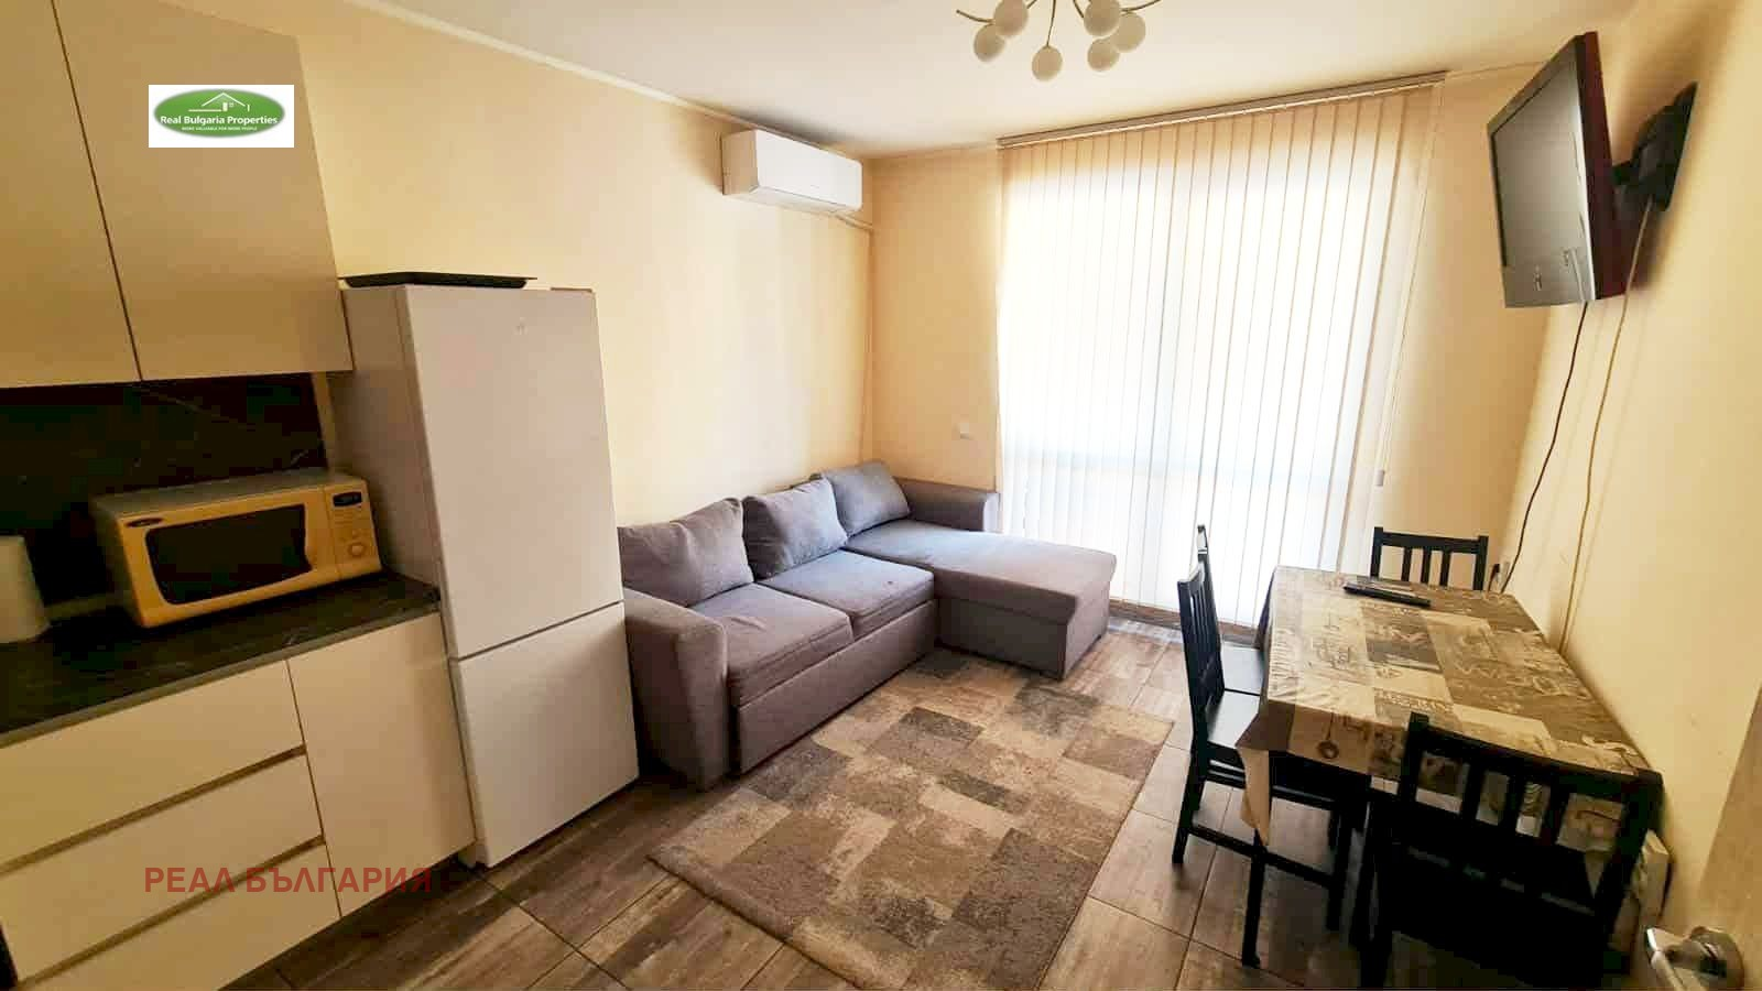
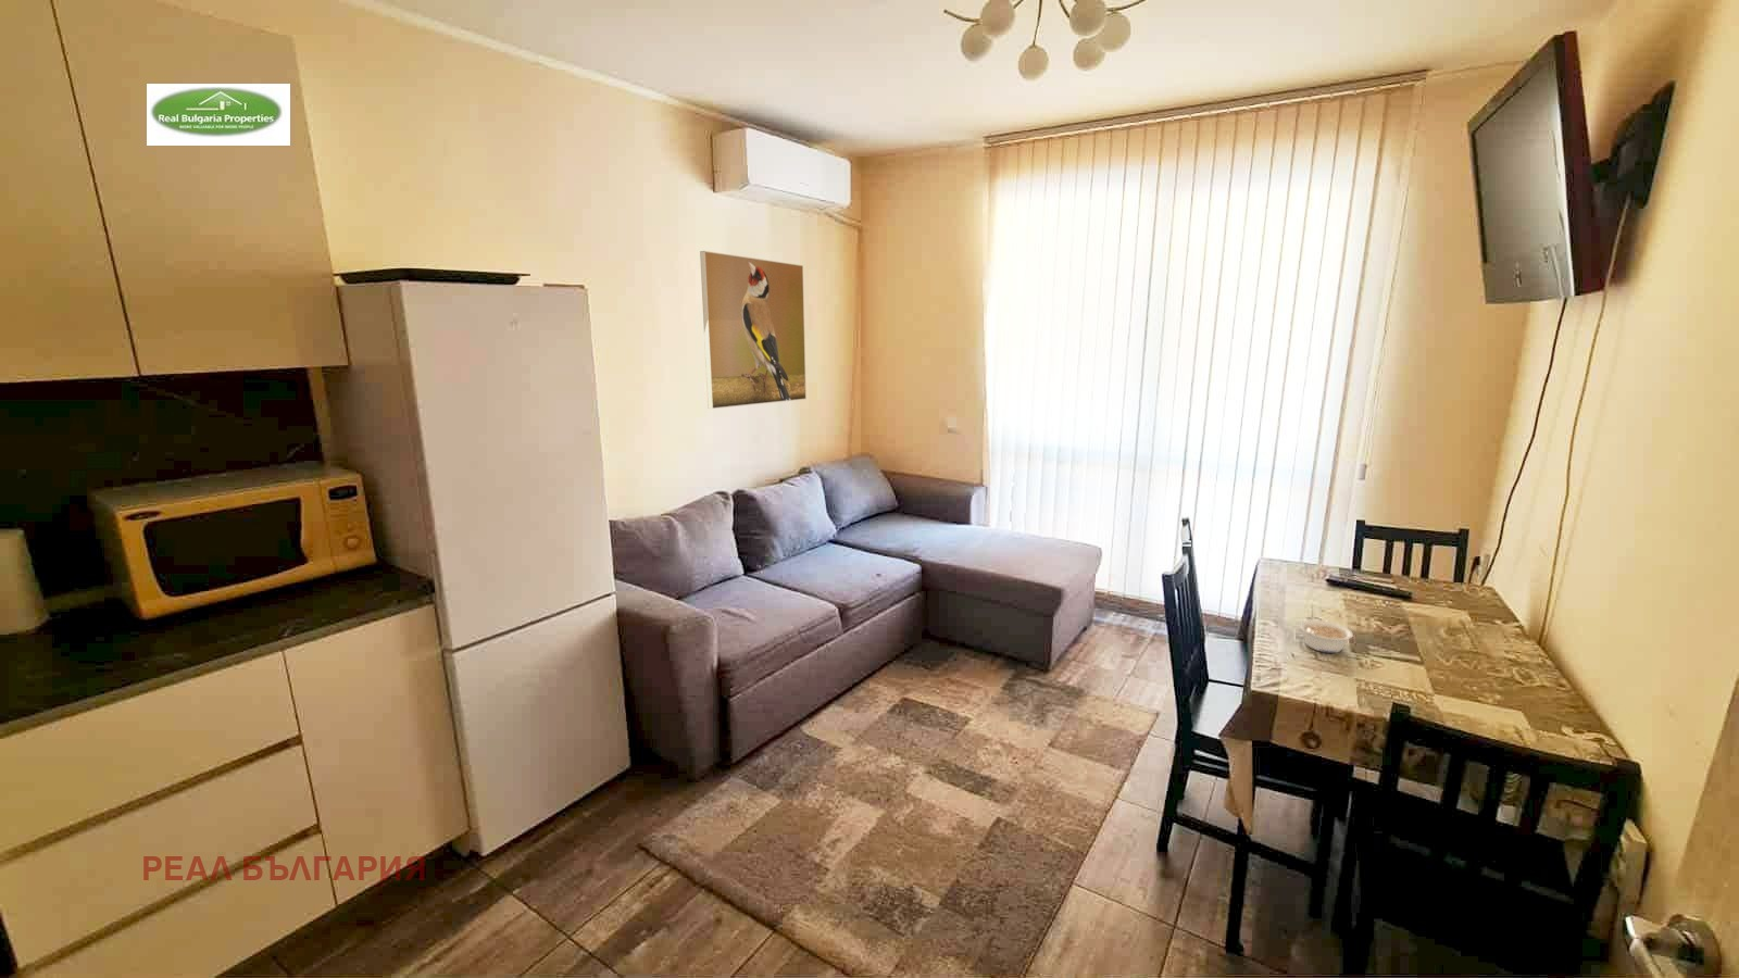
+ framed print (757, 332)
+ legume (1323, 635)
